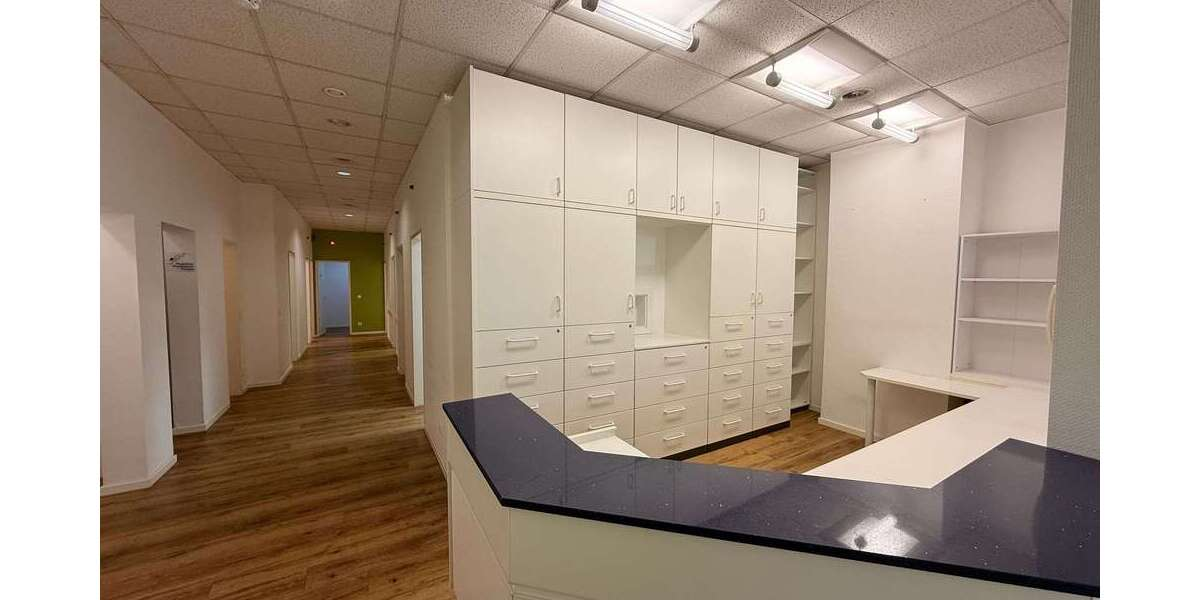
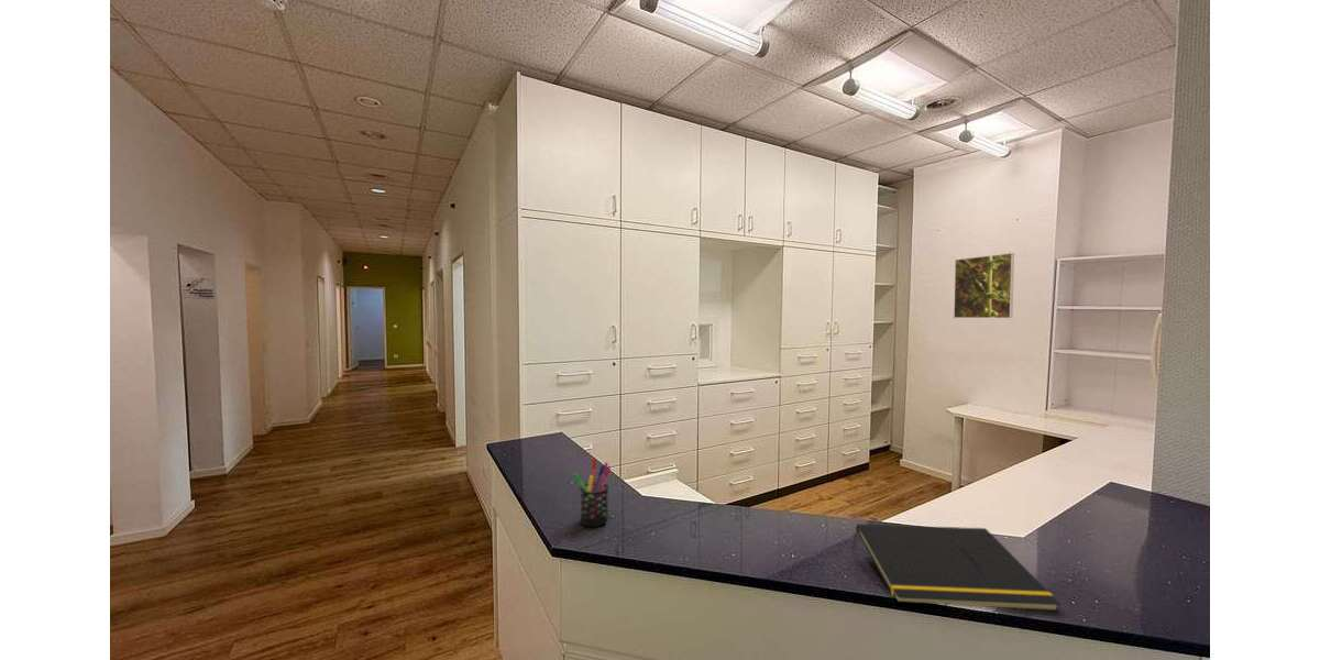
+ notepad (945, 562)
+ pen holder (591, 491)
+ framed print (982, 287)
